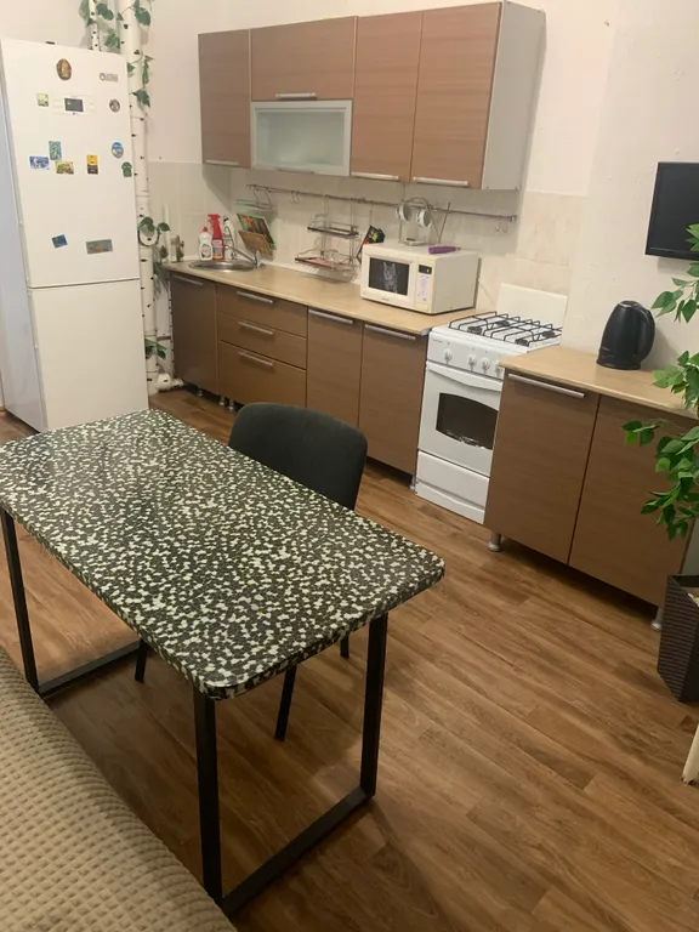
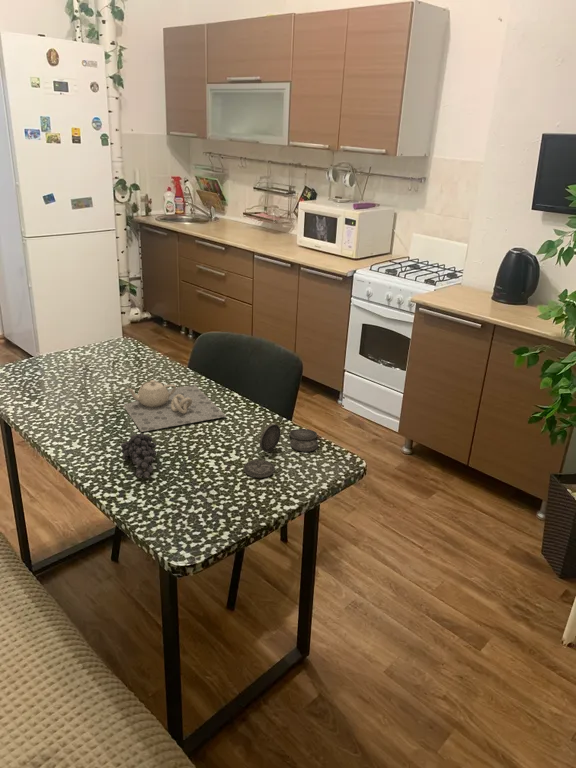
+ fruit (142, 450)
+ plate (279, 438)
+ teapot (170, 394)
